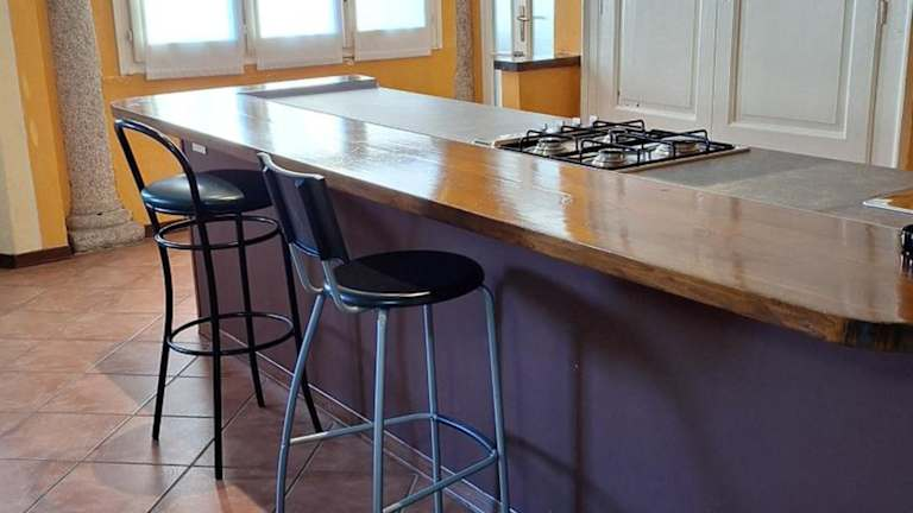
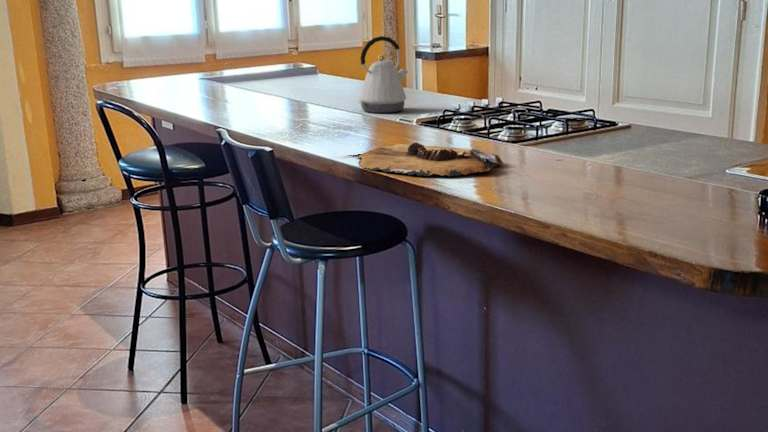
+ kettle (383, 73)
+ cutting board (425, 153)
